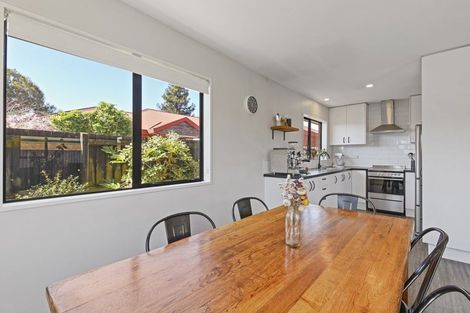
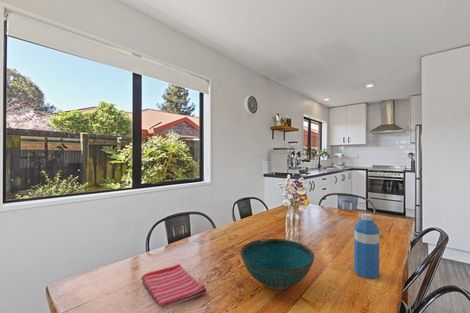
+ dish towel (172, 283)
+ water bottle (366, 243)
+ bowl (276, 267)
